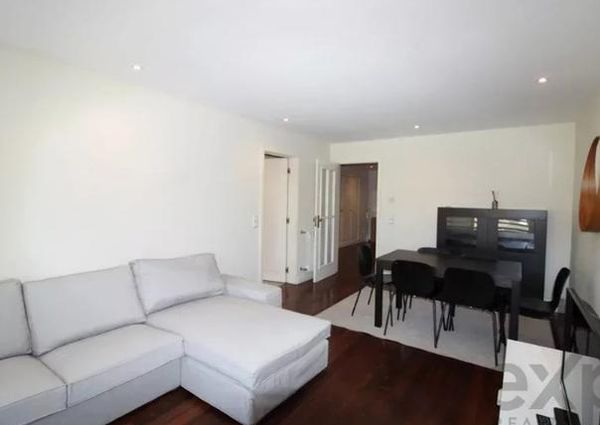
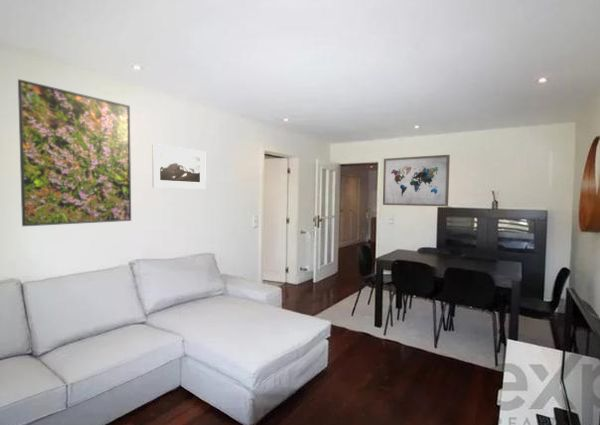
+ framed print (180, 168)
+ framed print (81, 159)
+ wall art (414, 181)
